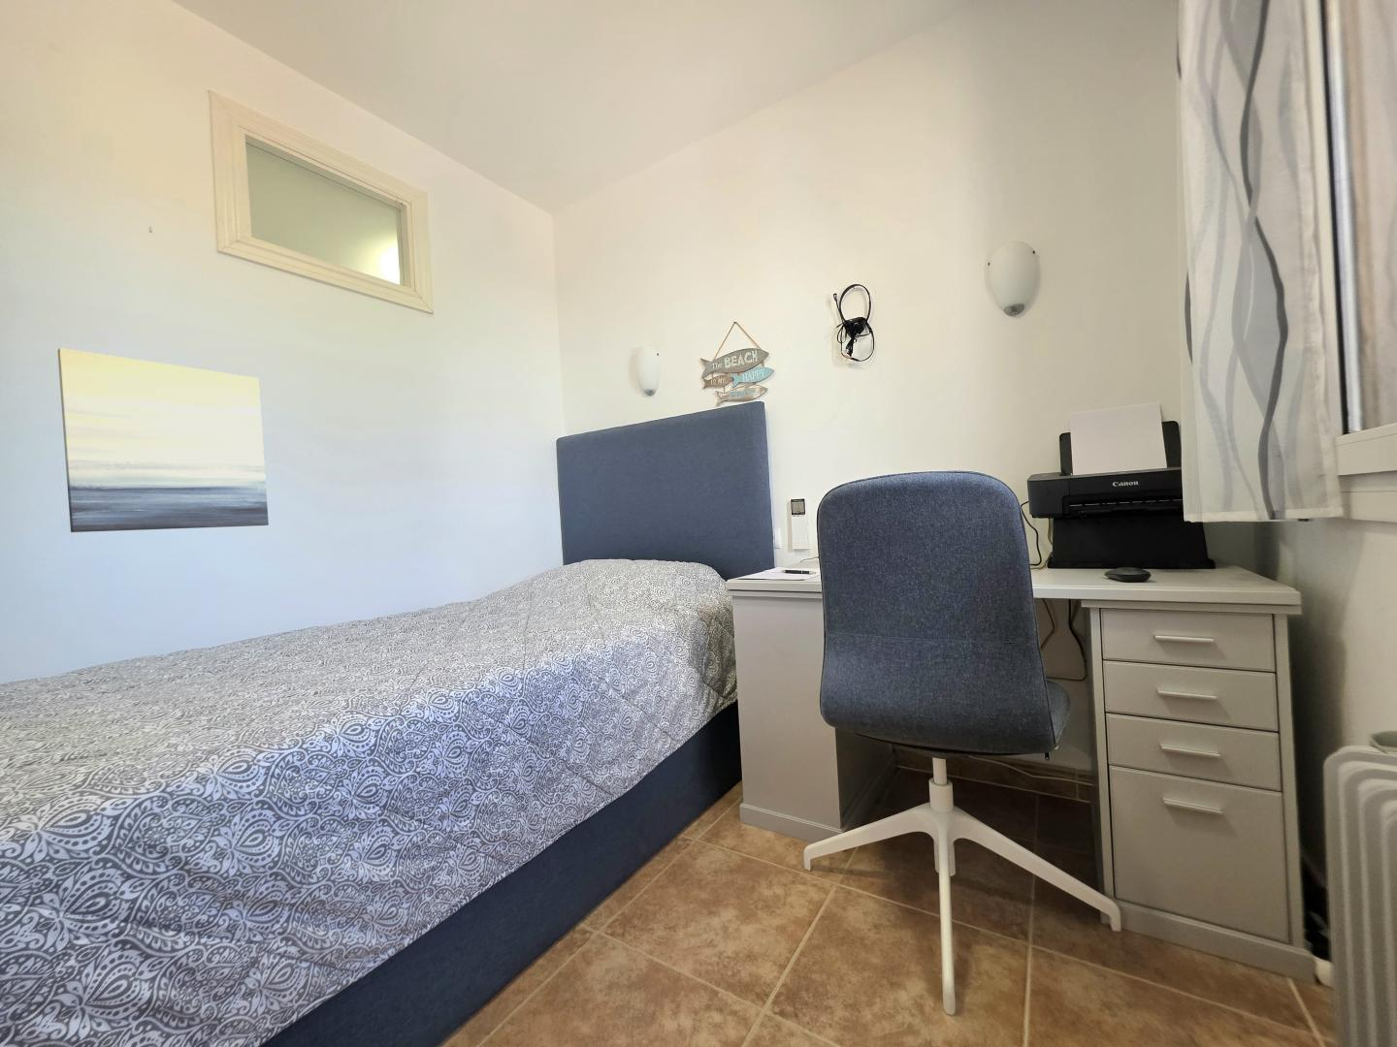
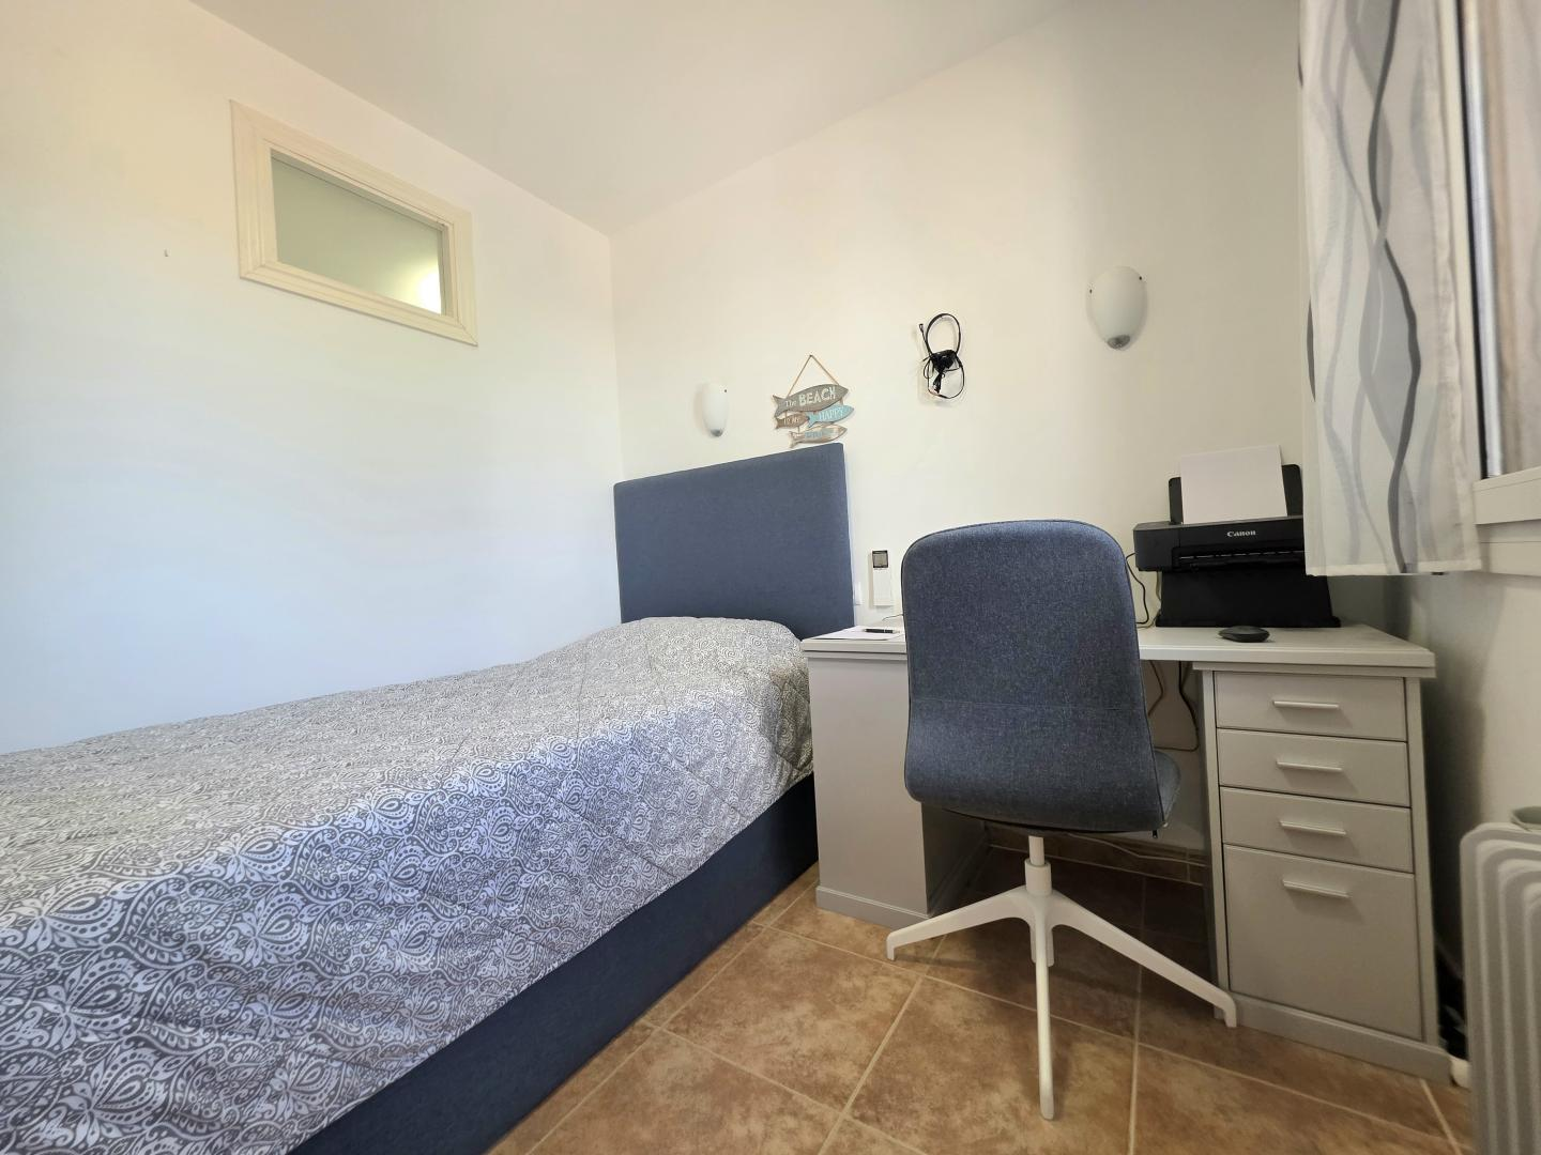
- wall art (174, 447)
